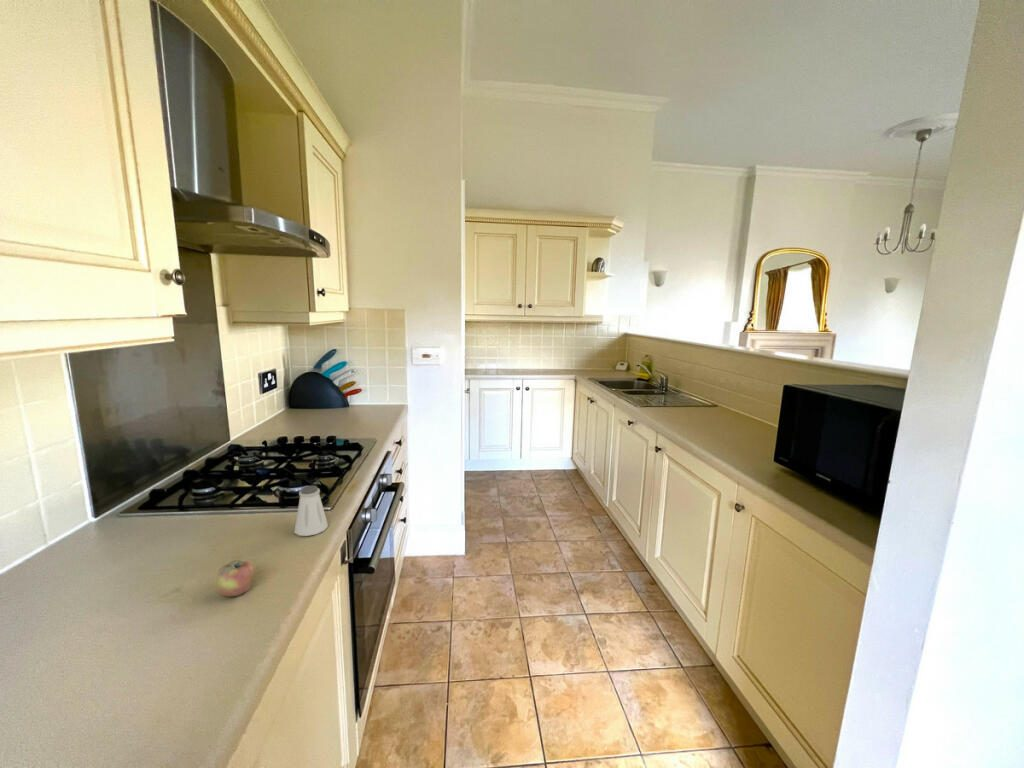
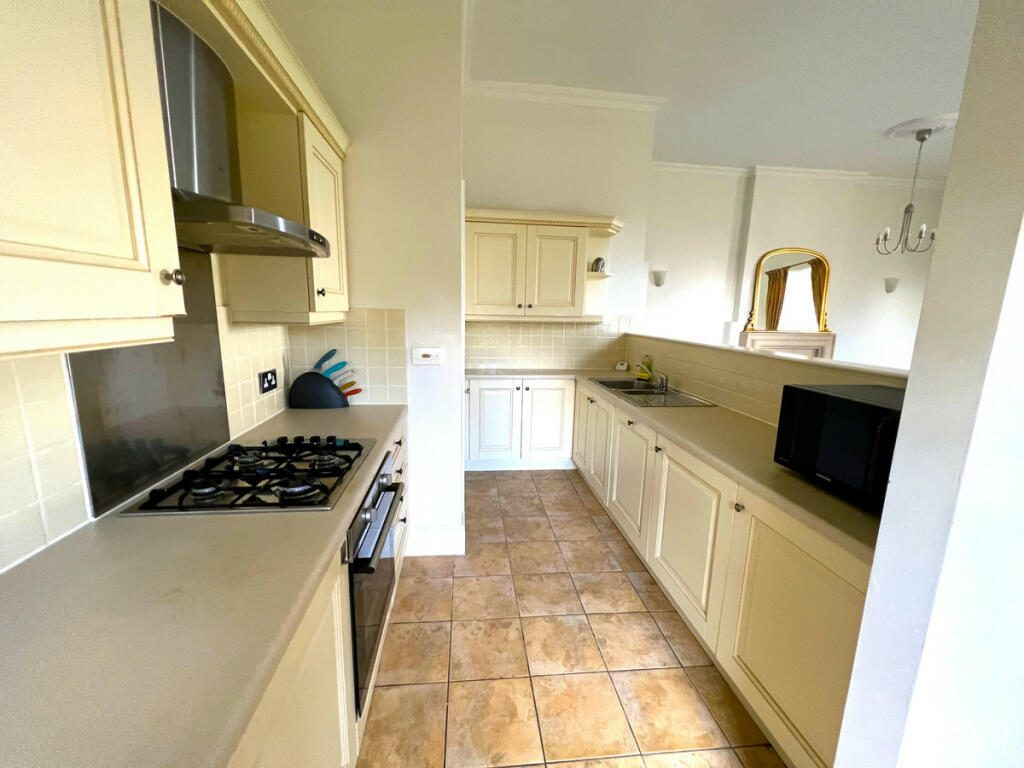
- saltshaker (310, 508)
- apple (234, 578)
